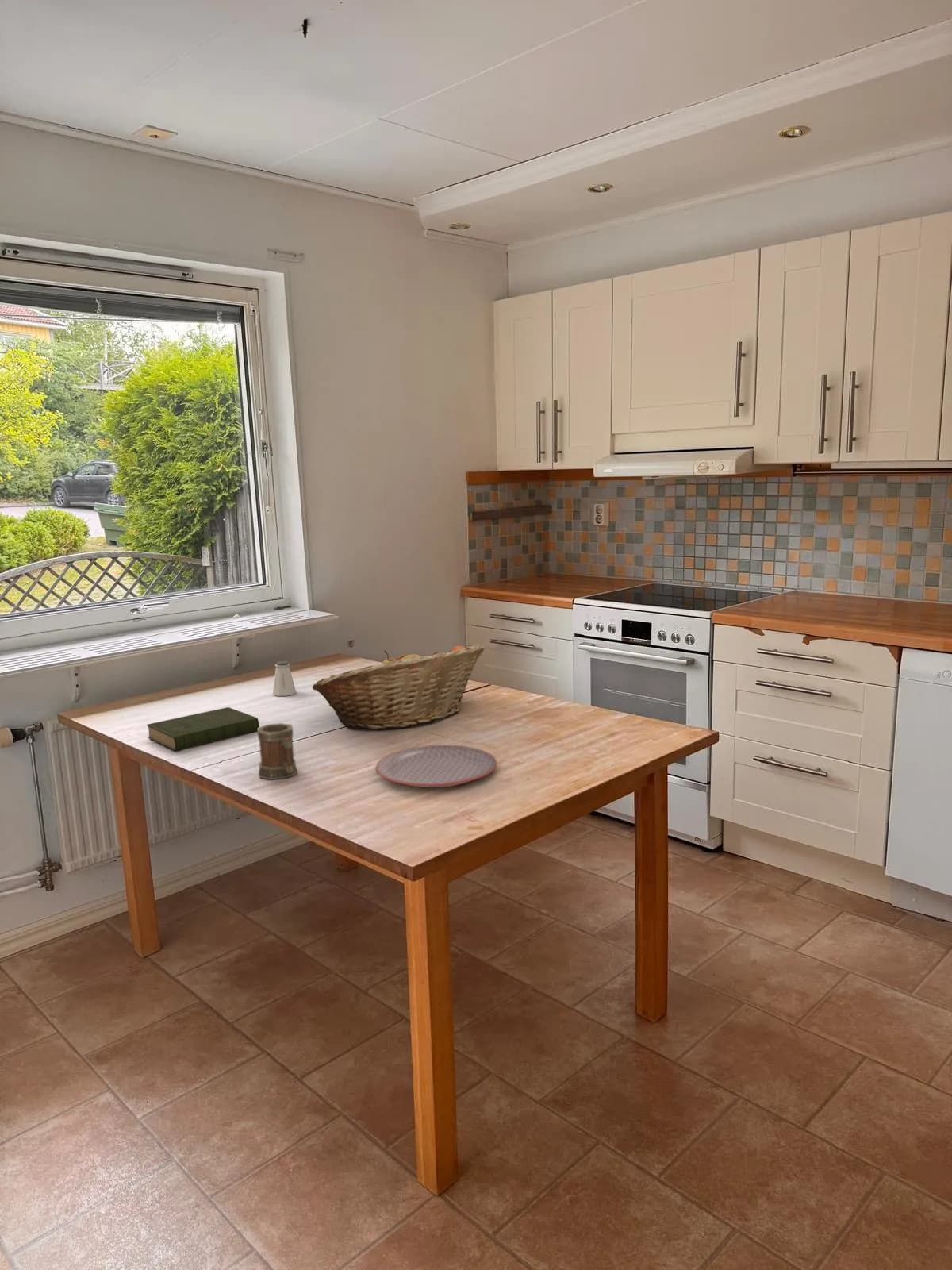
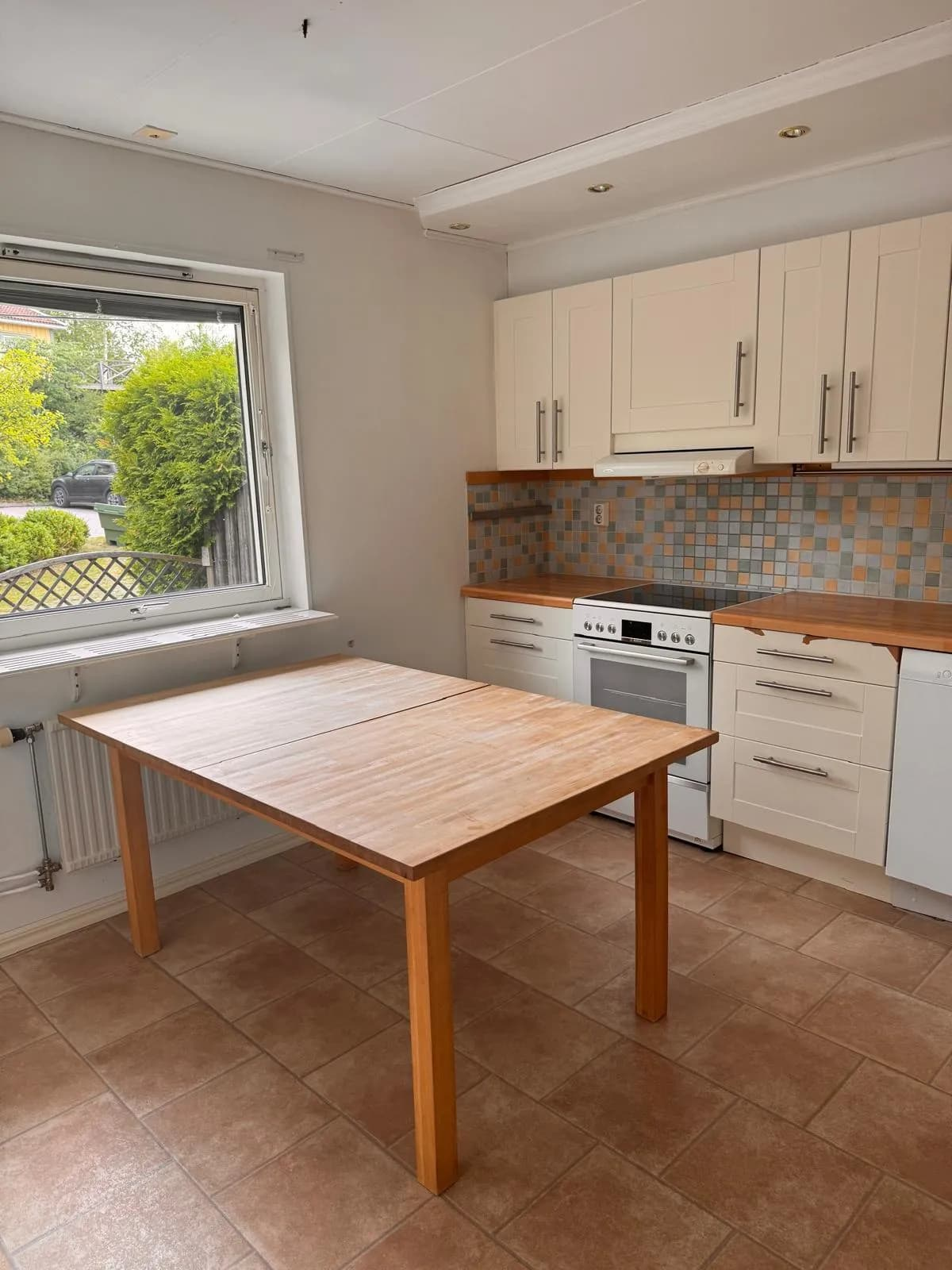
- book (203, 728)
- fruit basket (401, 680)
- saltshaker (283, 677)
- mug (278, 752)
- plate (436, 768)
